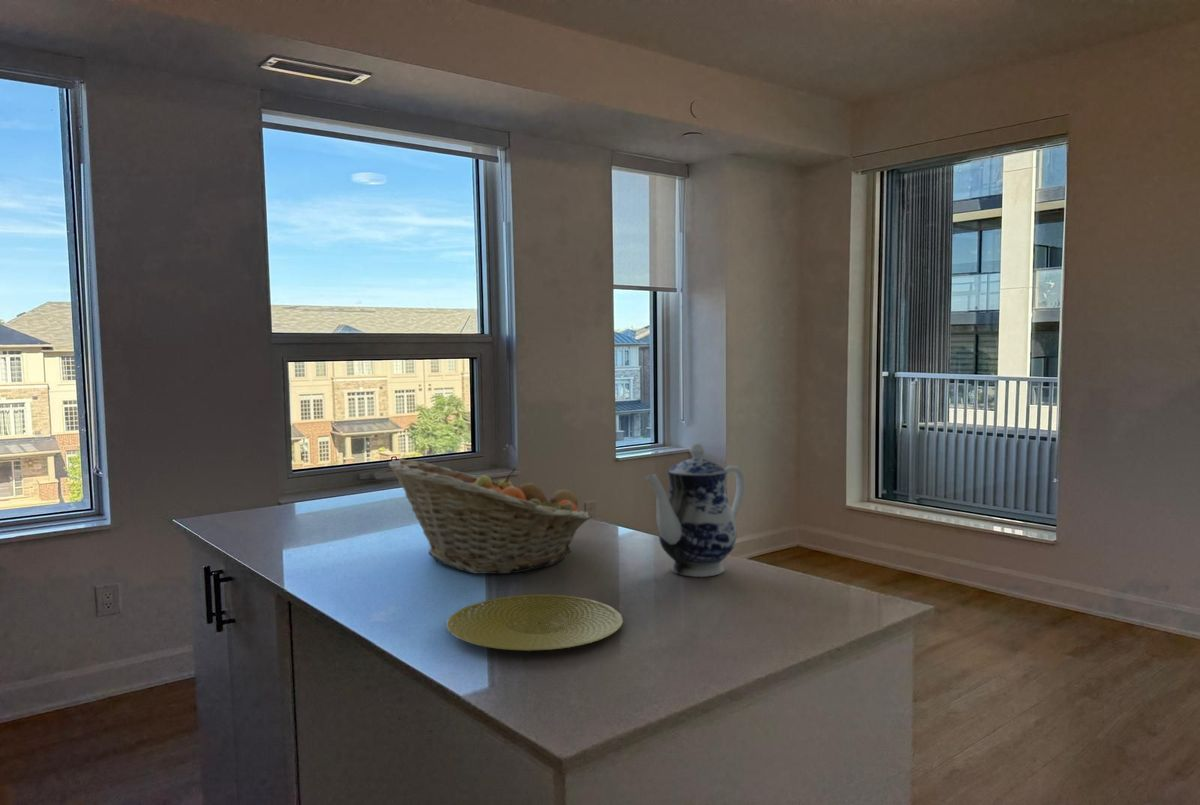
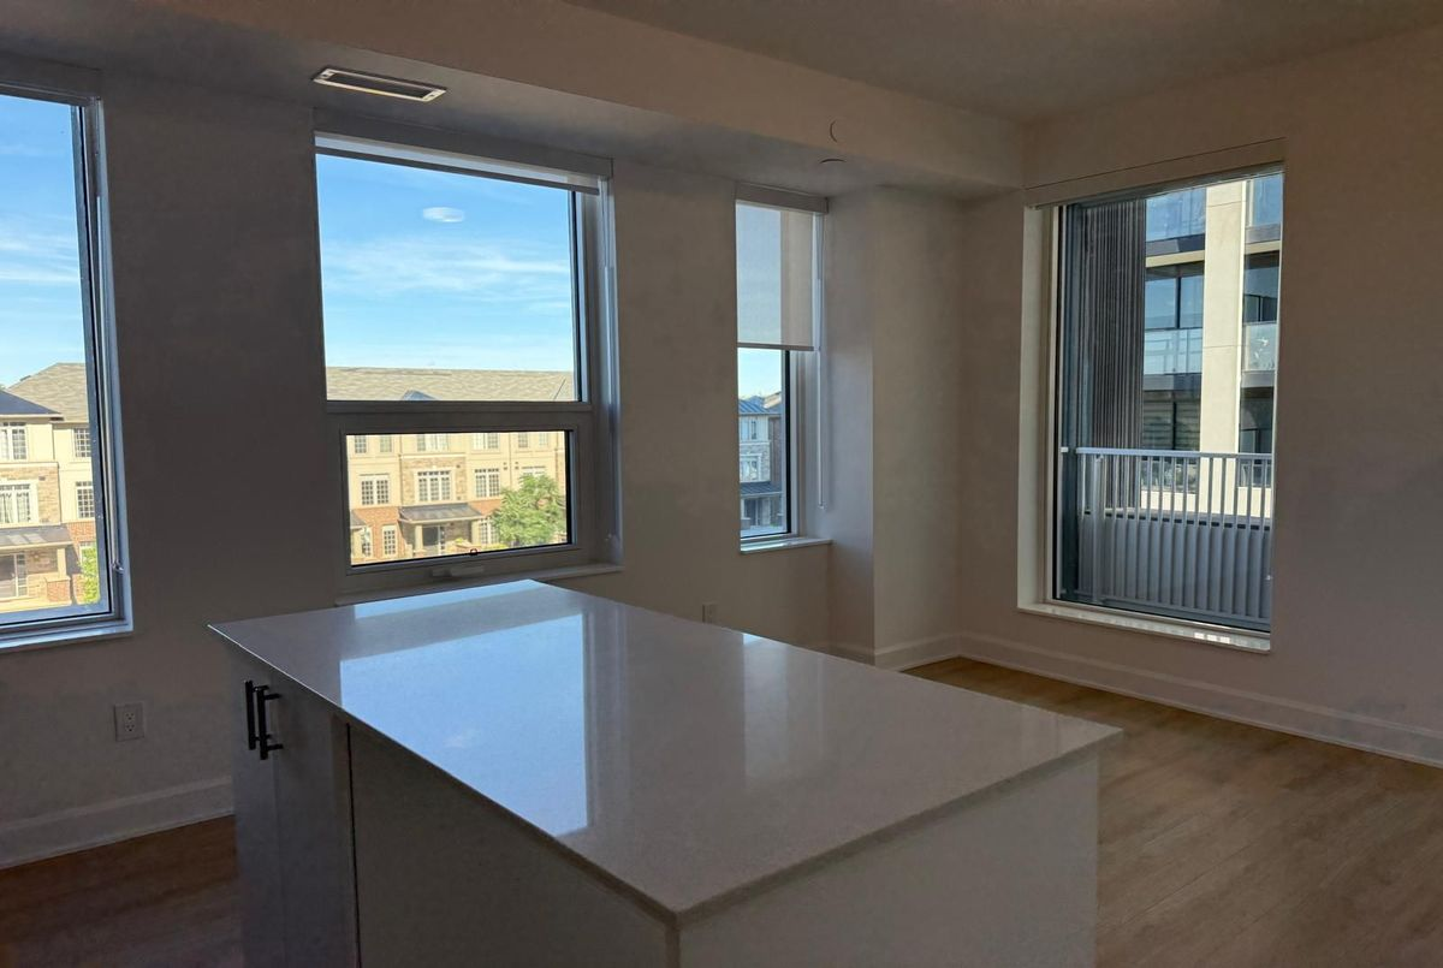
- teapot (697, 506)
- fruit basket (487, 506)
- plate (535, 622)
